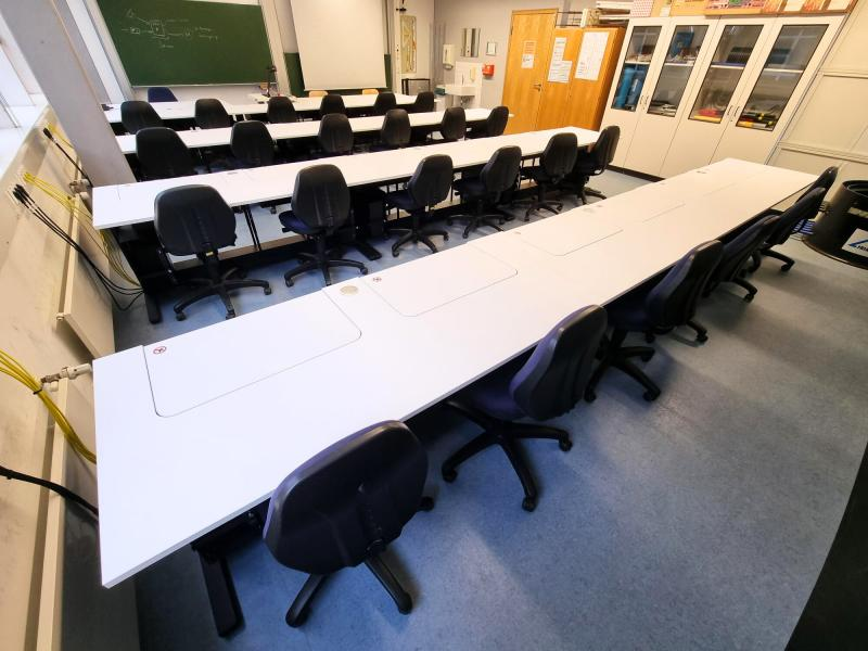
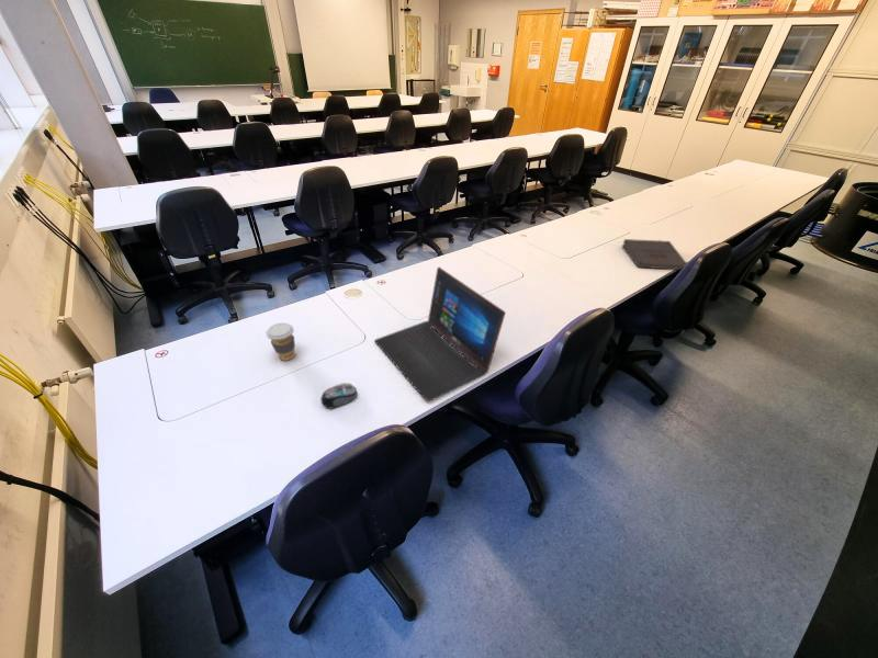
+ computer mouse (338, 393)
+ laptop (434, 328)
+ coffee cup (283, 342)
+ pizza box (654, 253)
